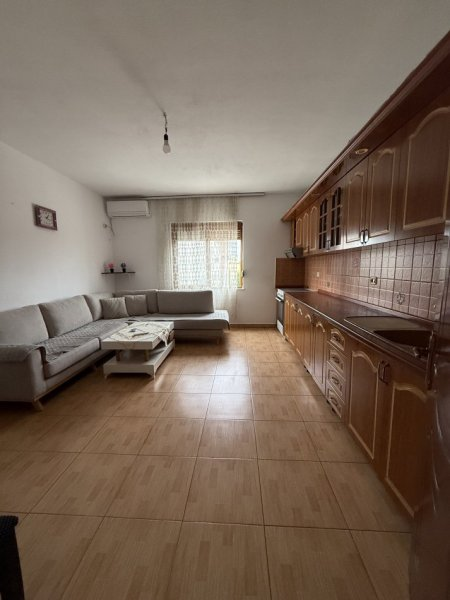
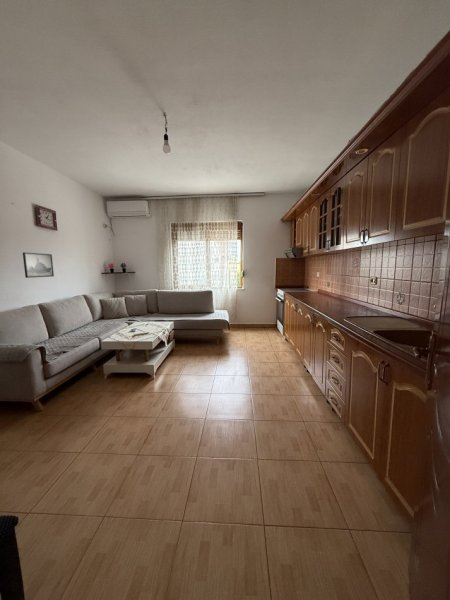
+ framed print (39, 265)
